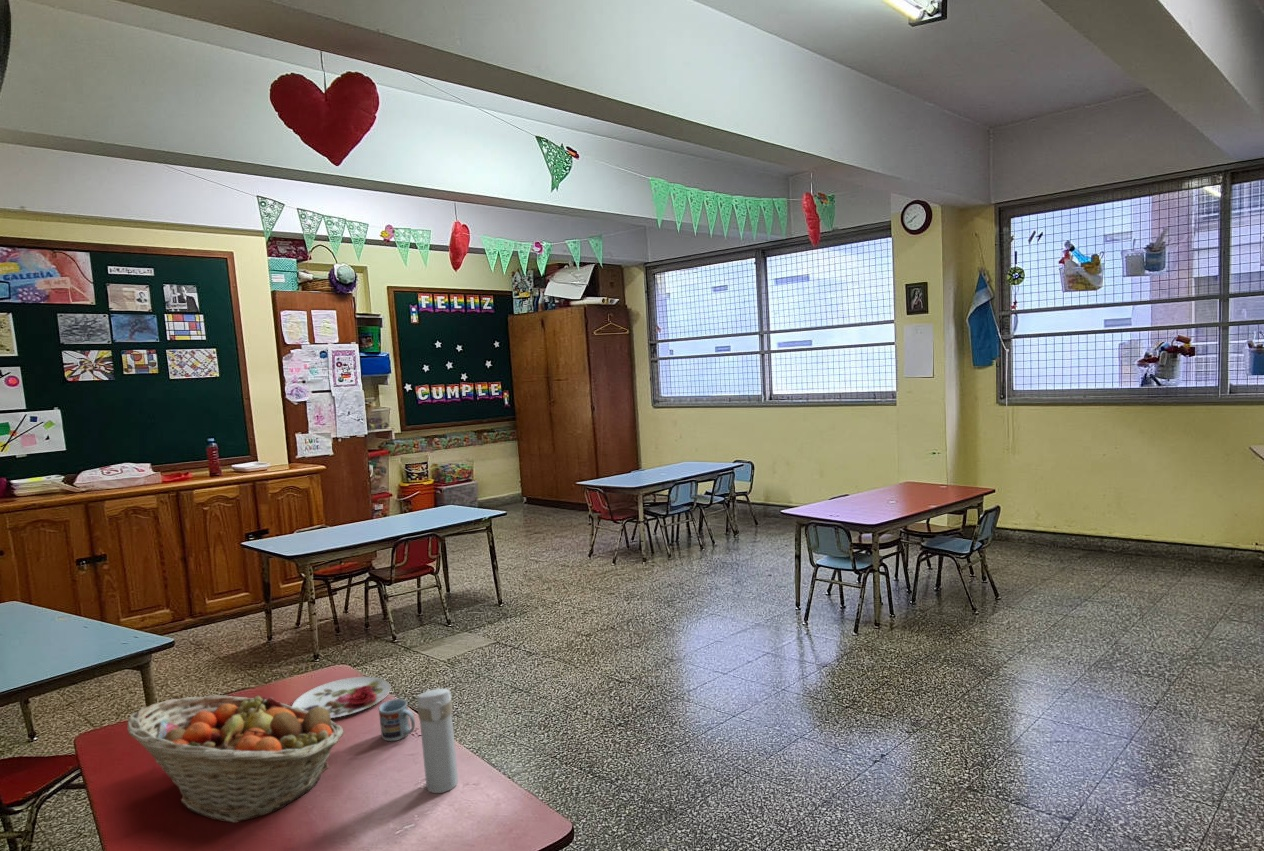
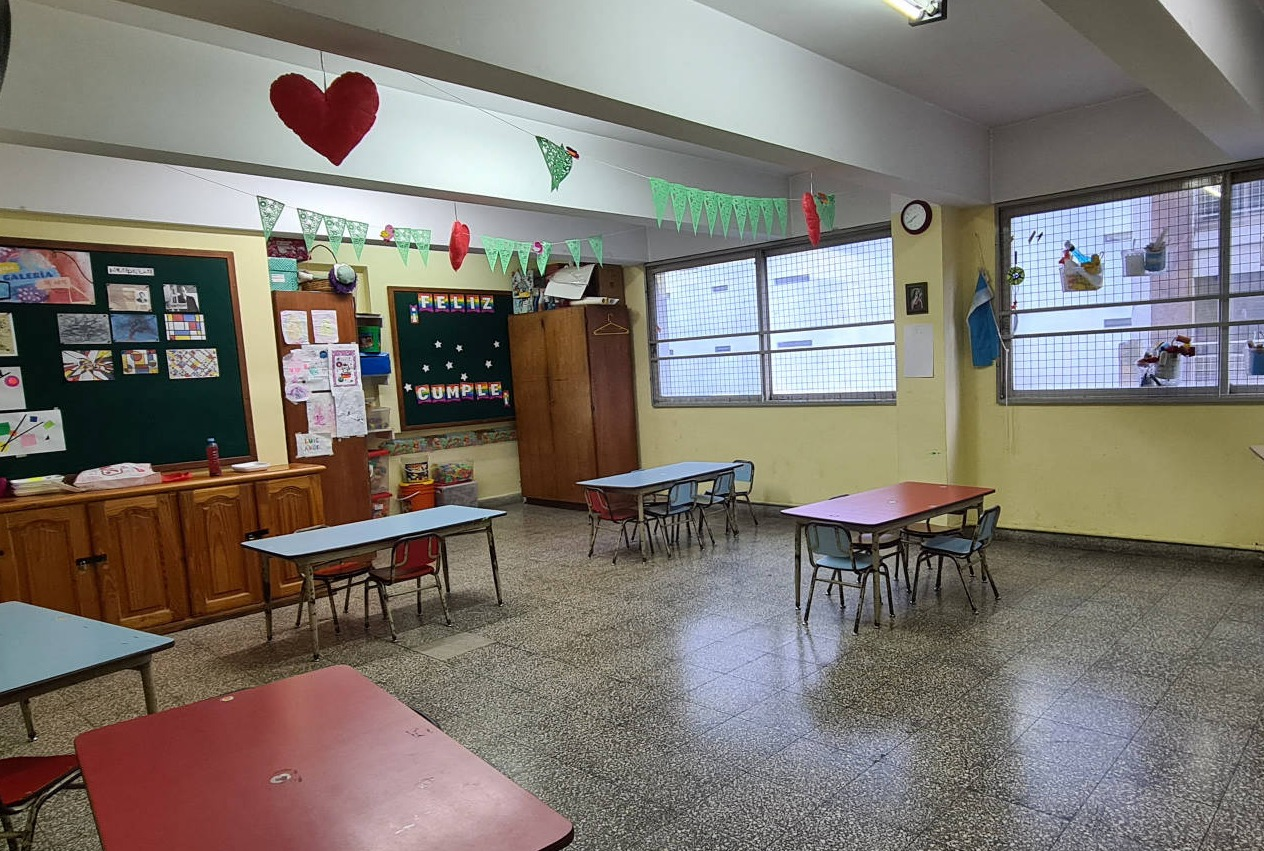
- fruit basket (240, 741)
- cup (398, 720)
- plate (342, 696)
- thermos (437, 737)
